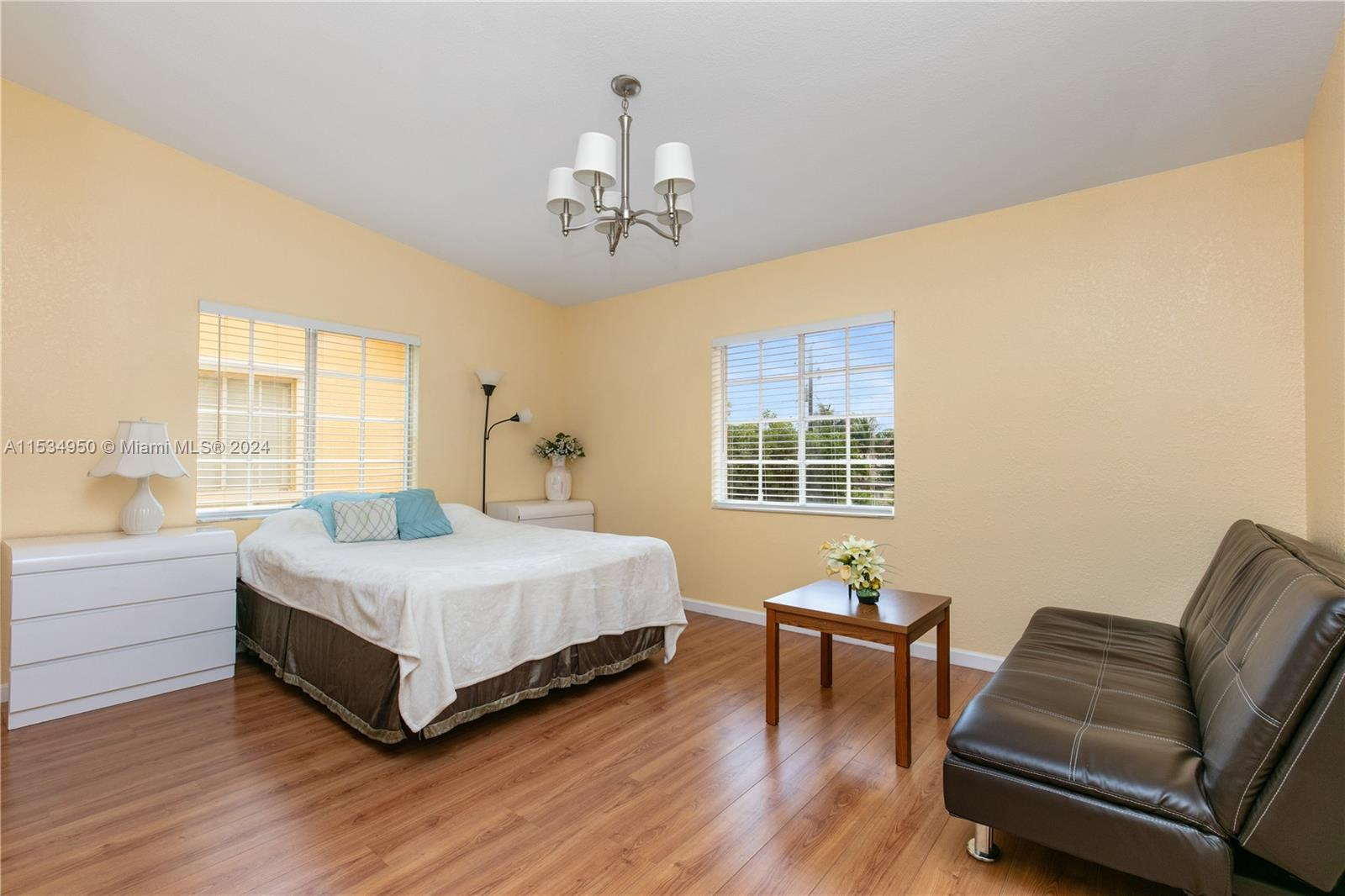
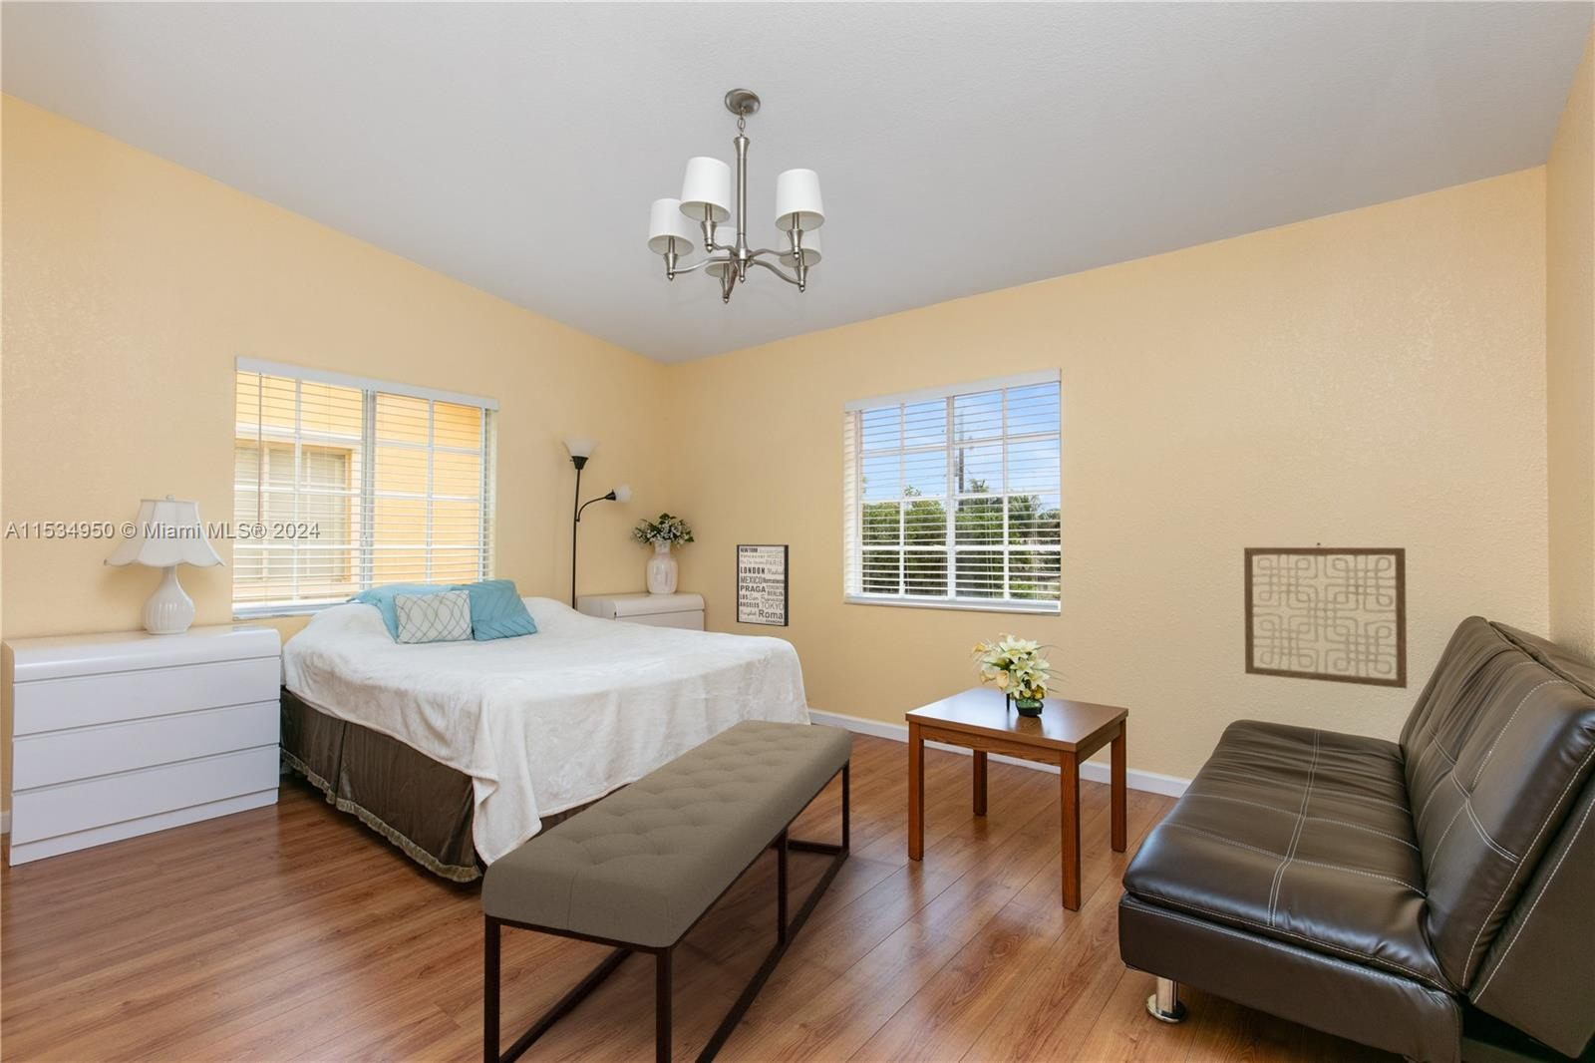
+ wall art (761, 585)
+ wall art (1321, 610)
+ bench (716, 854)
